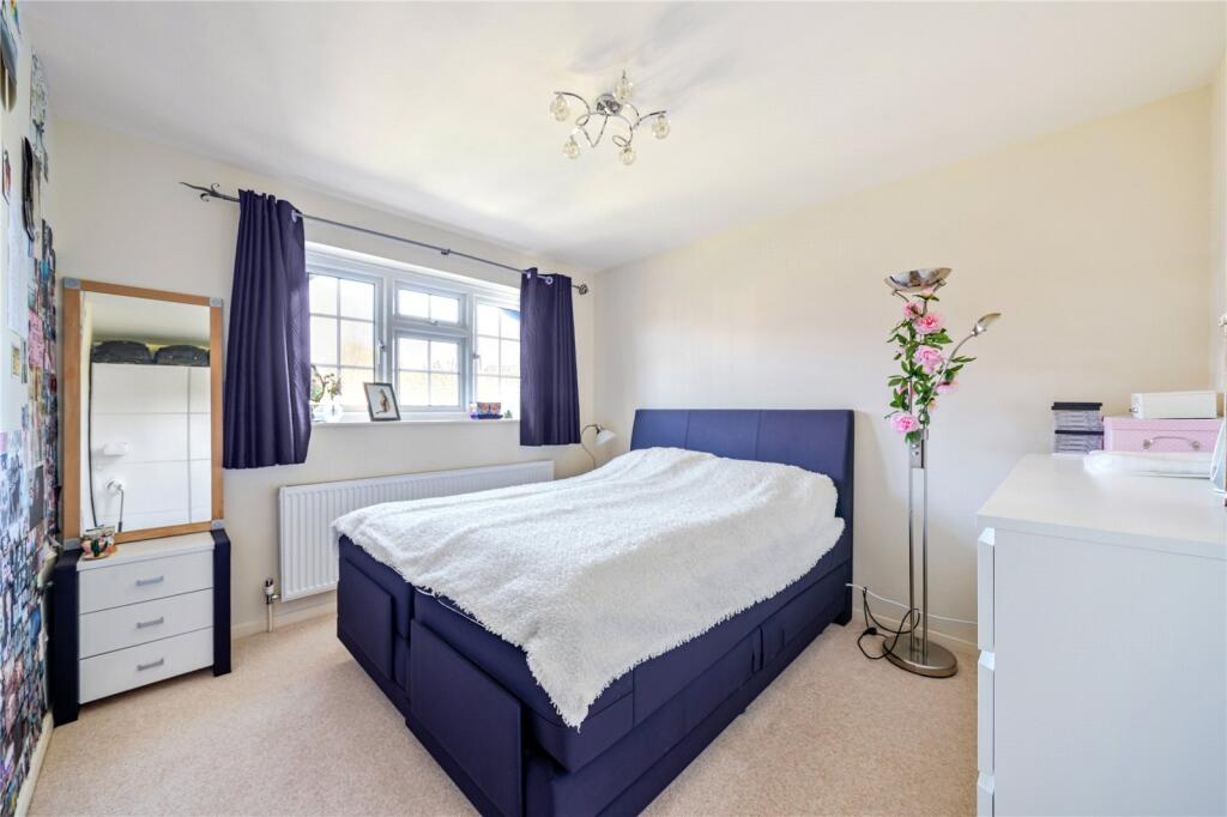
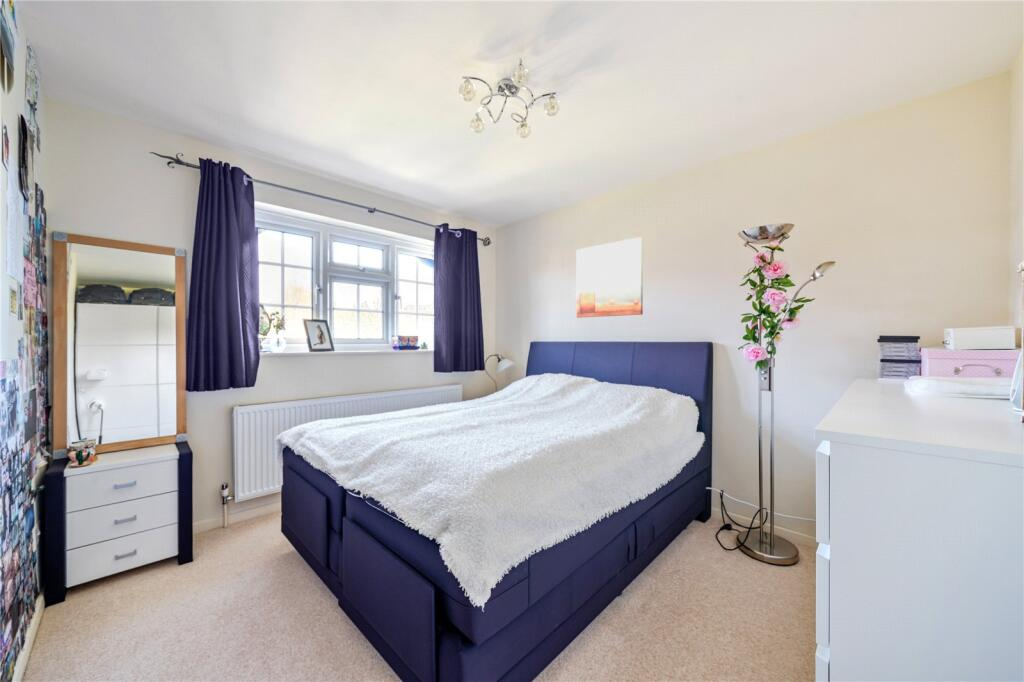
+ wall art (607, 280)
